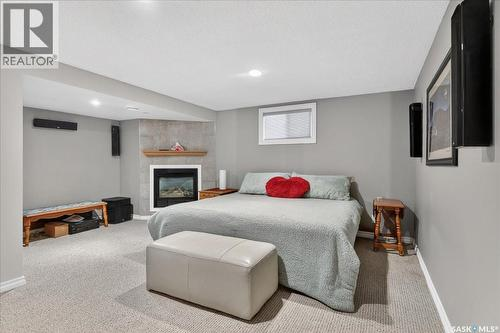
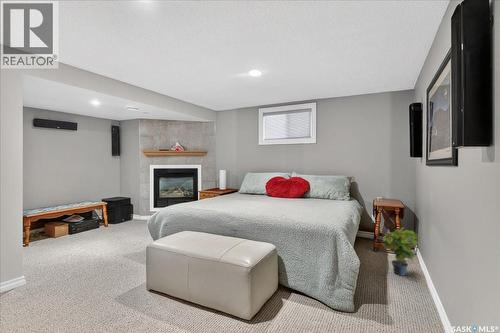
+ potted plant (400, 250)
